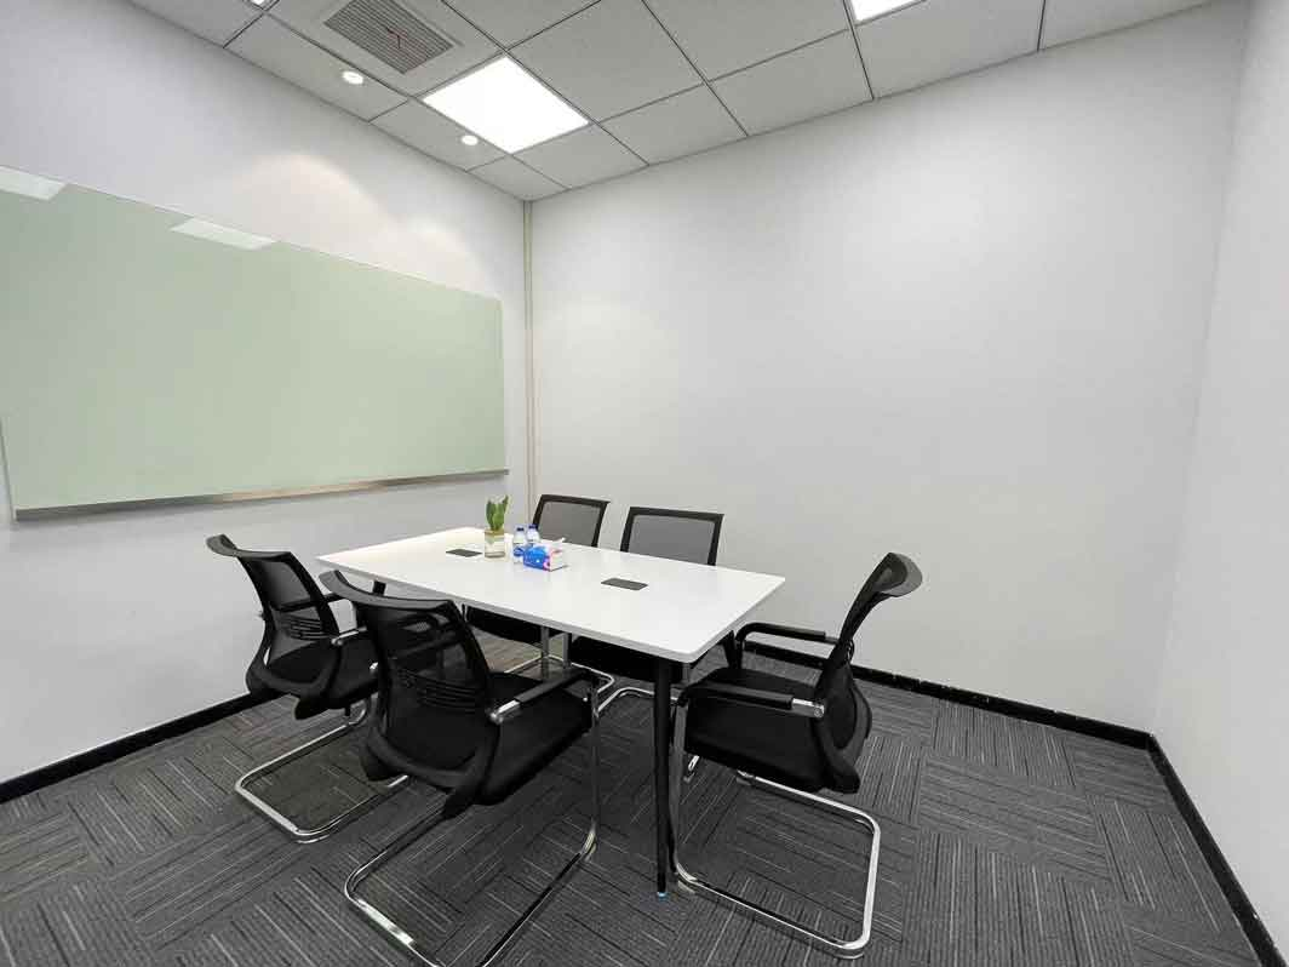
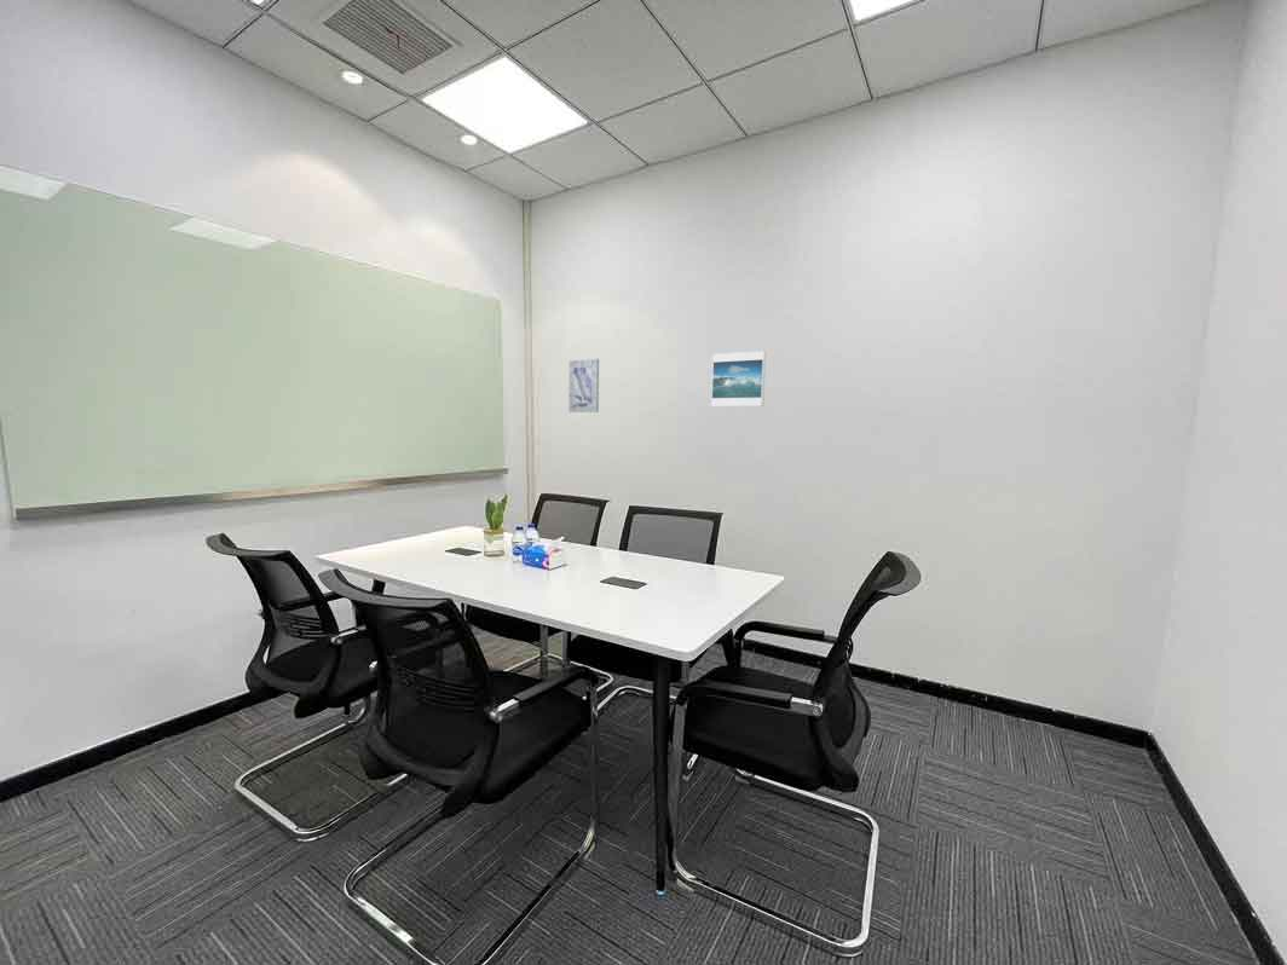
+ wall art (583, 386)
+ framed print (737, 380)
